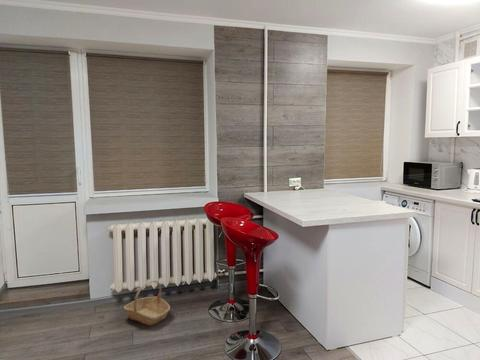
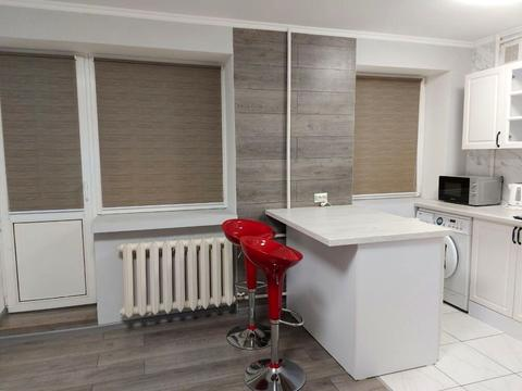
- basket (146, 299)
